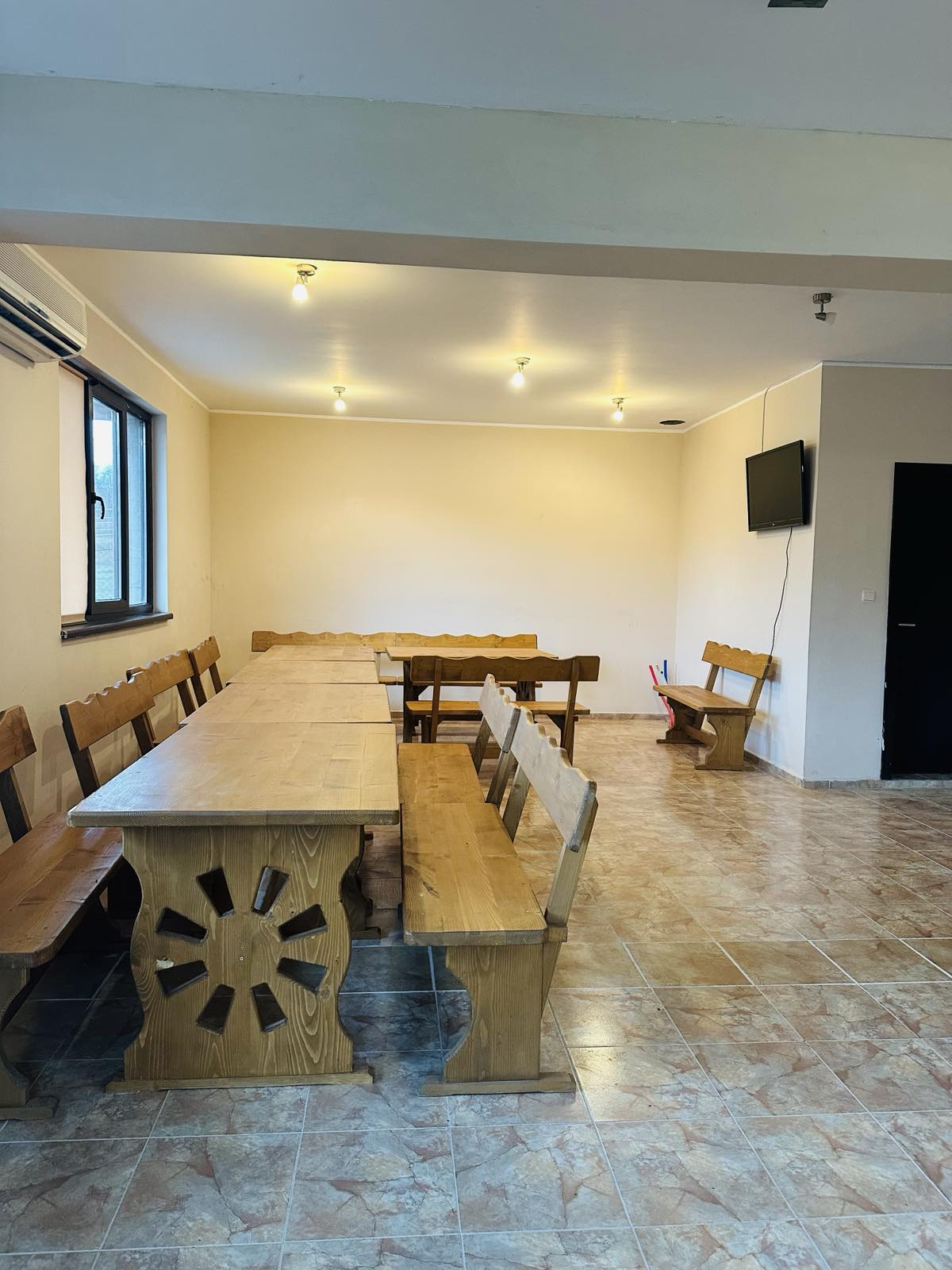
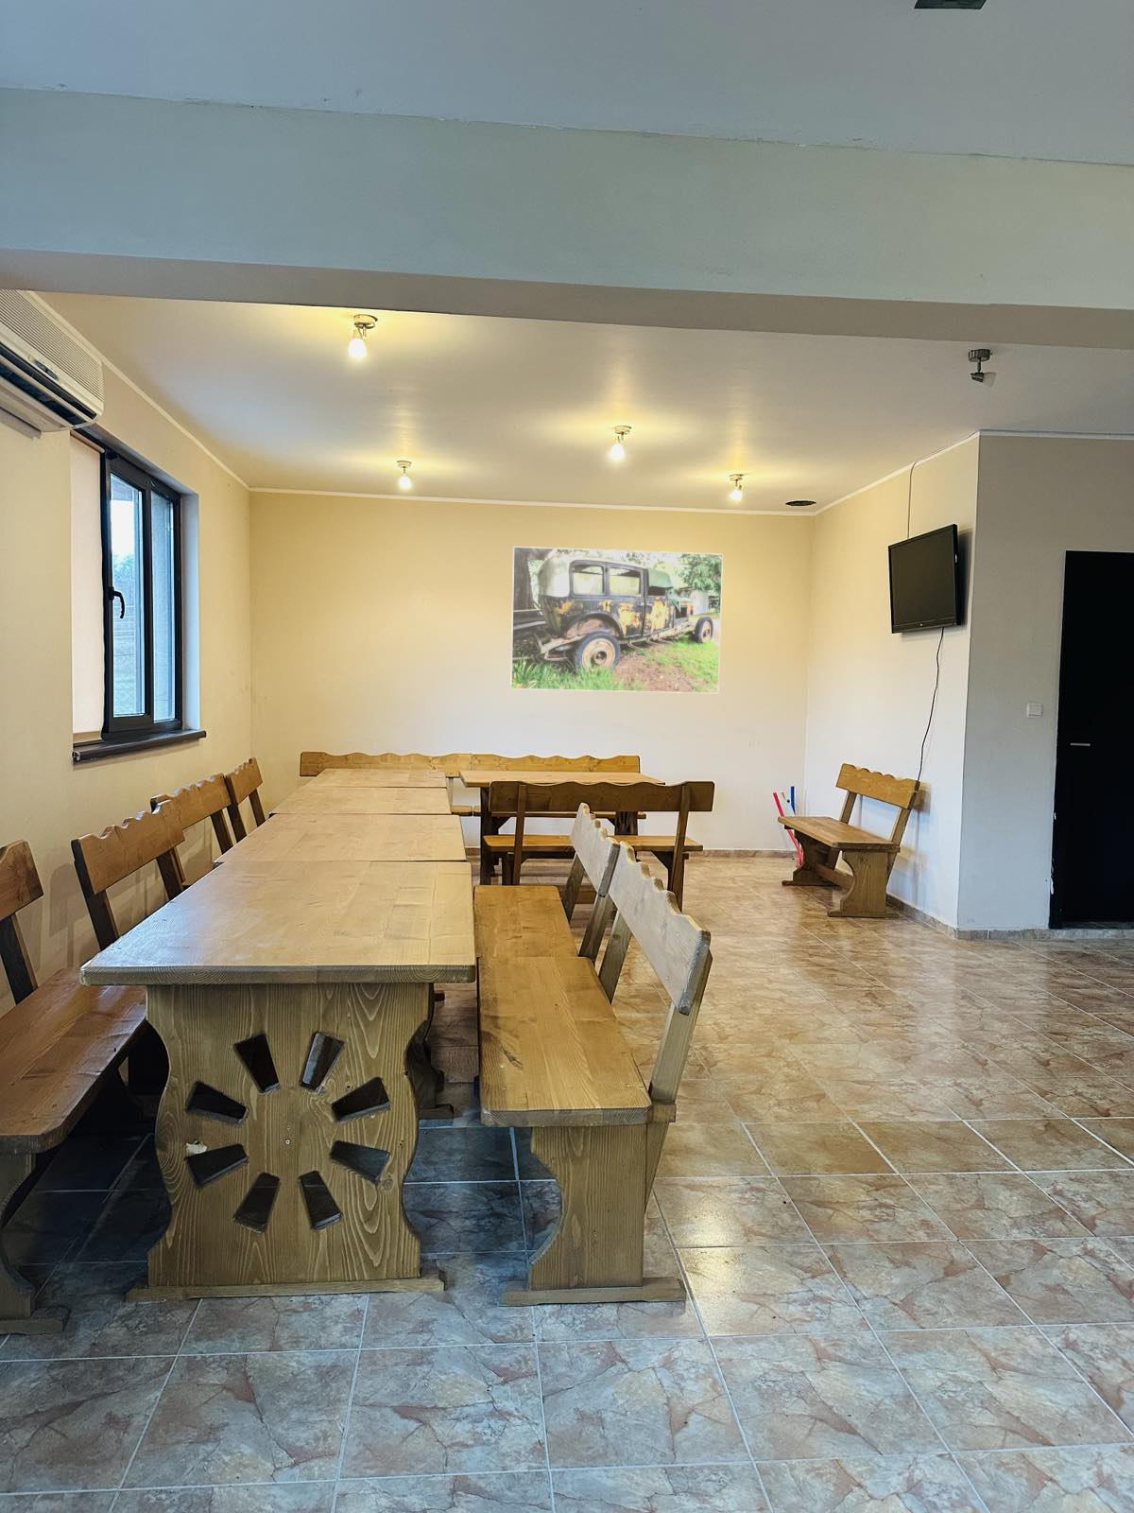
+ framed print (617, 621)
